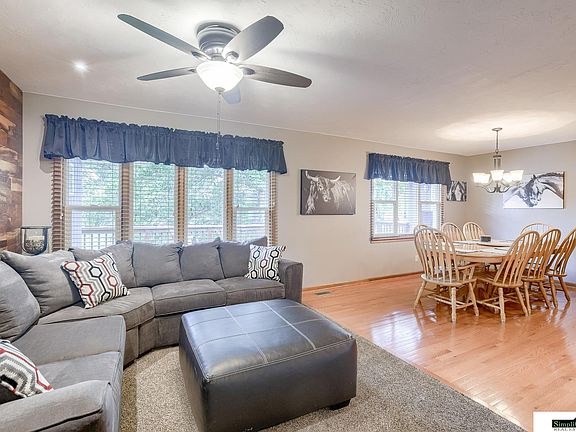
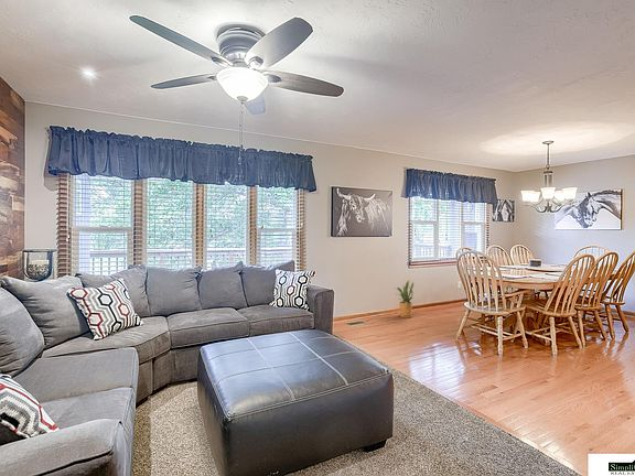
+ house plant (403, 298)
